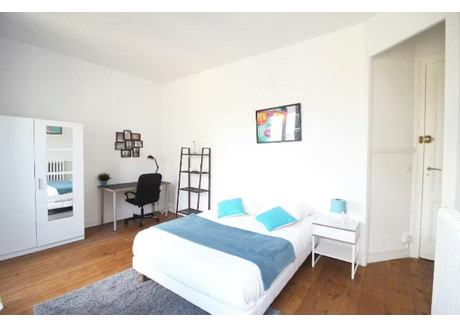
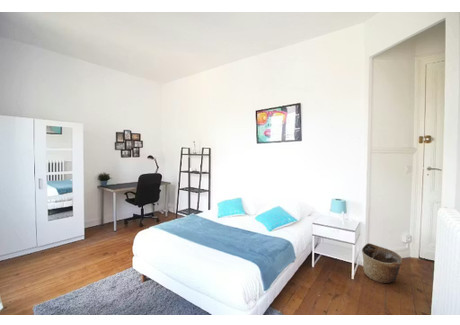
+ basket (380, 263)
